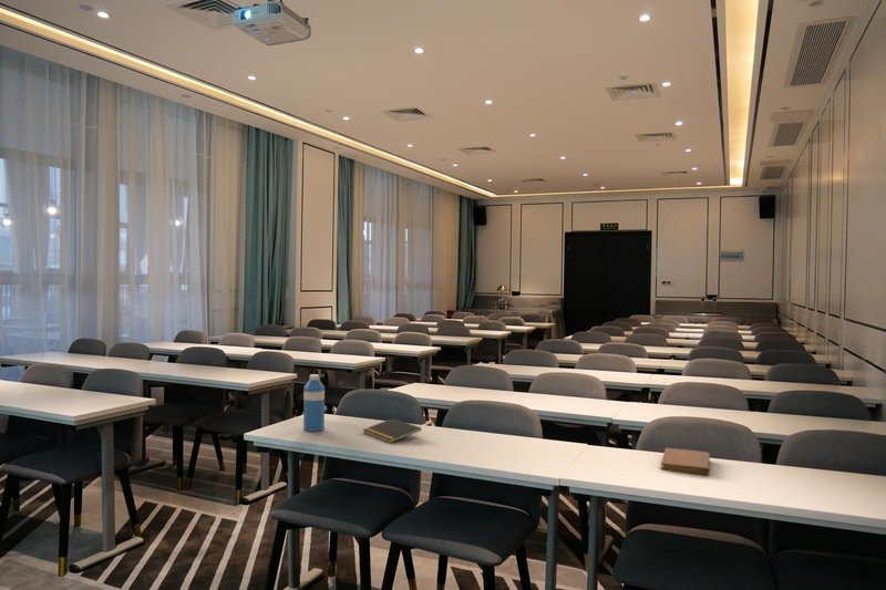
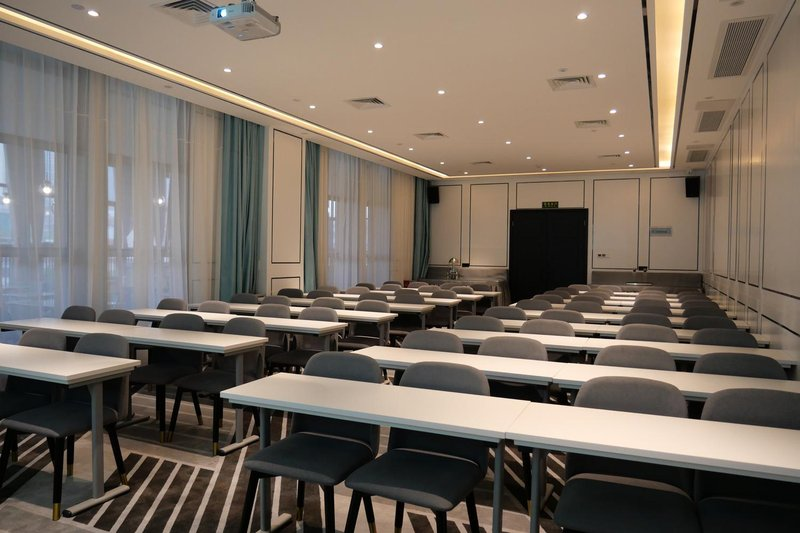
- notepad (391, 429)
- notebook (686, 460)
- water bottle (313, 402)
